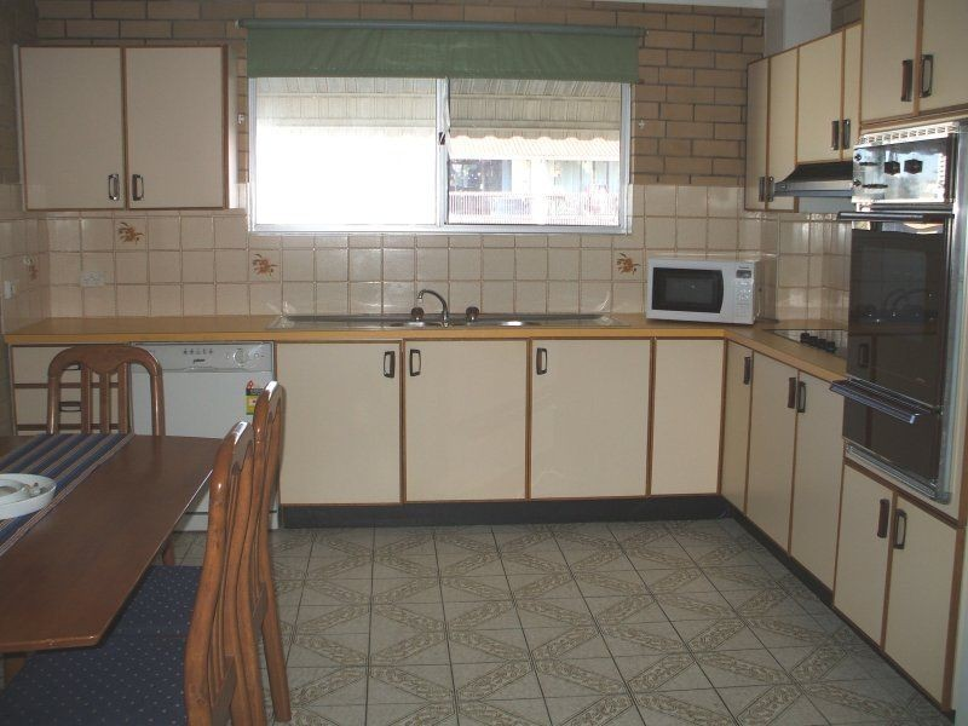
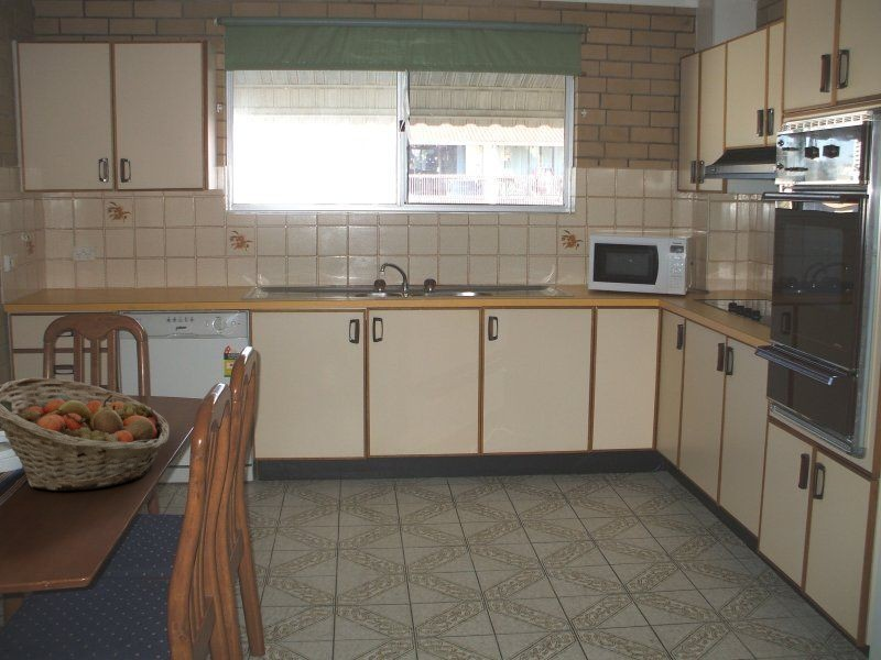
+ fruit basket (83, 428)
